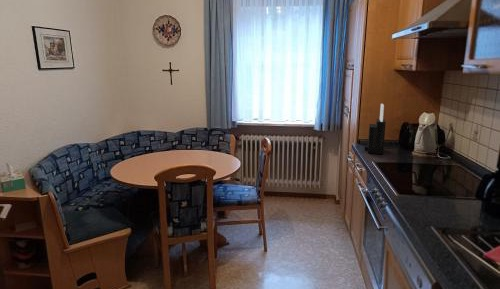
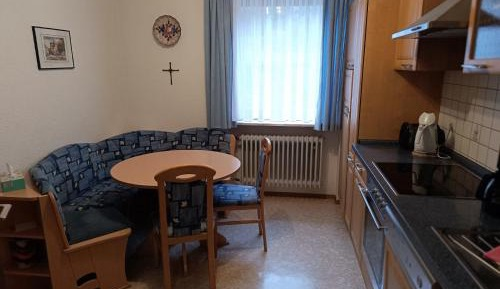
- knife block (375, 128)
